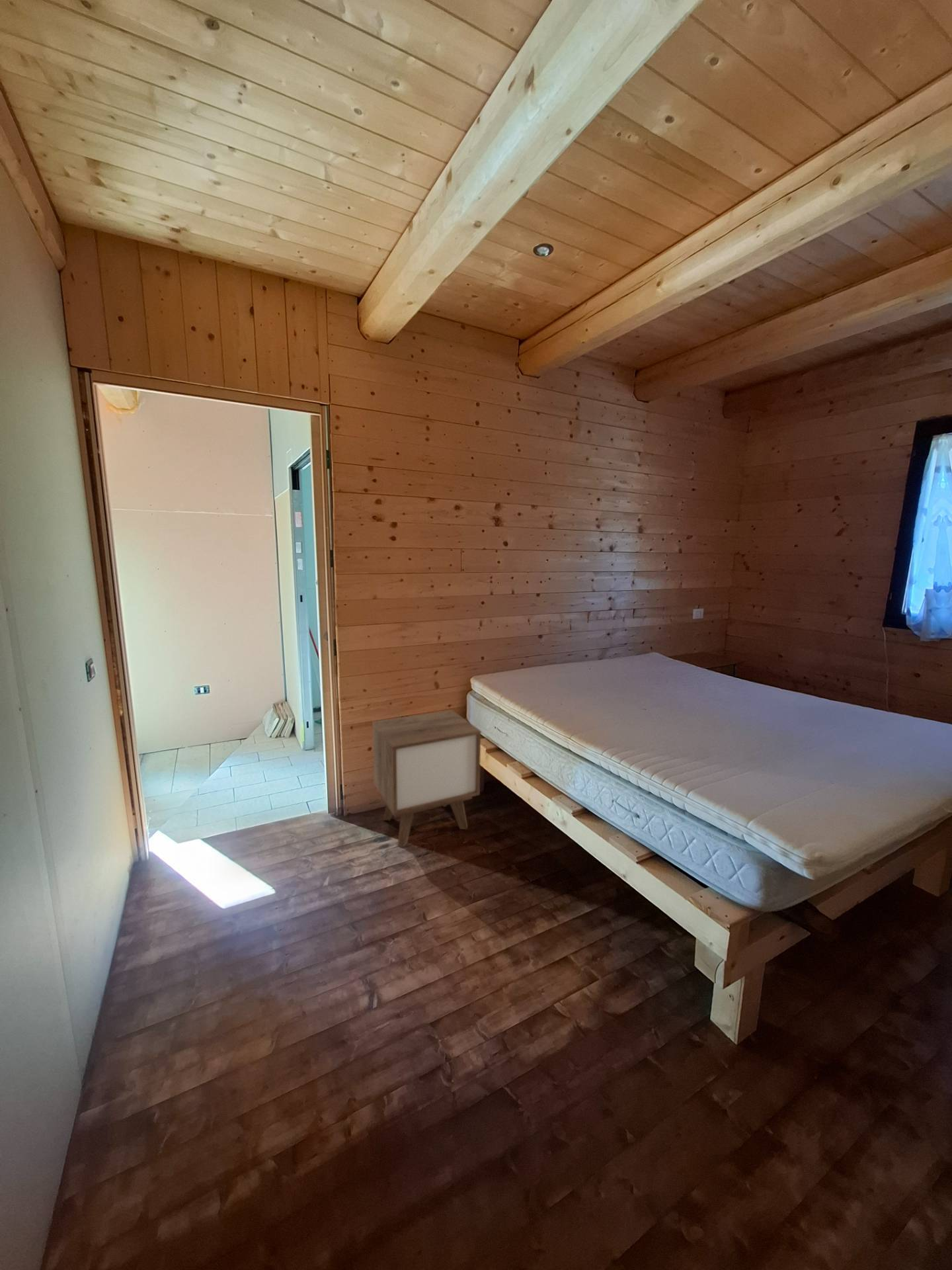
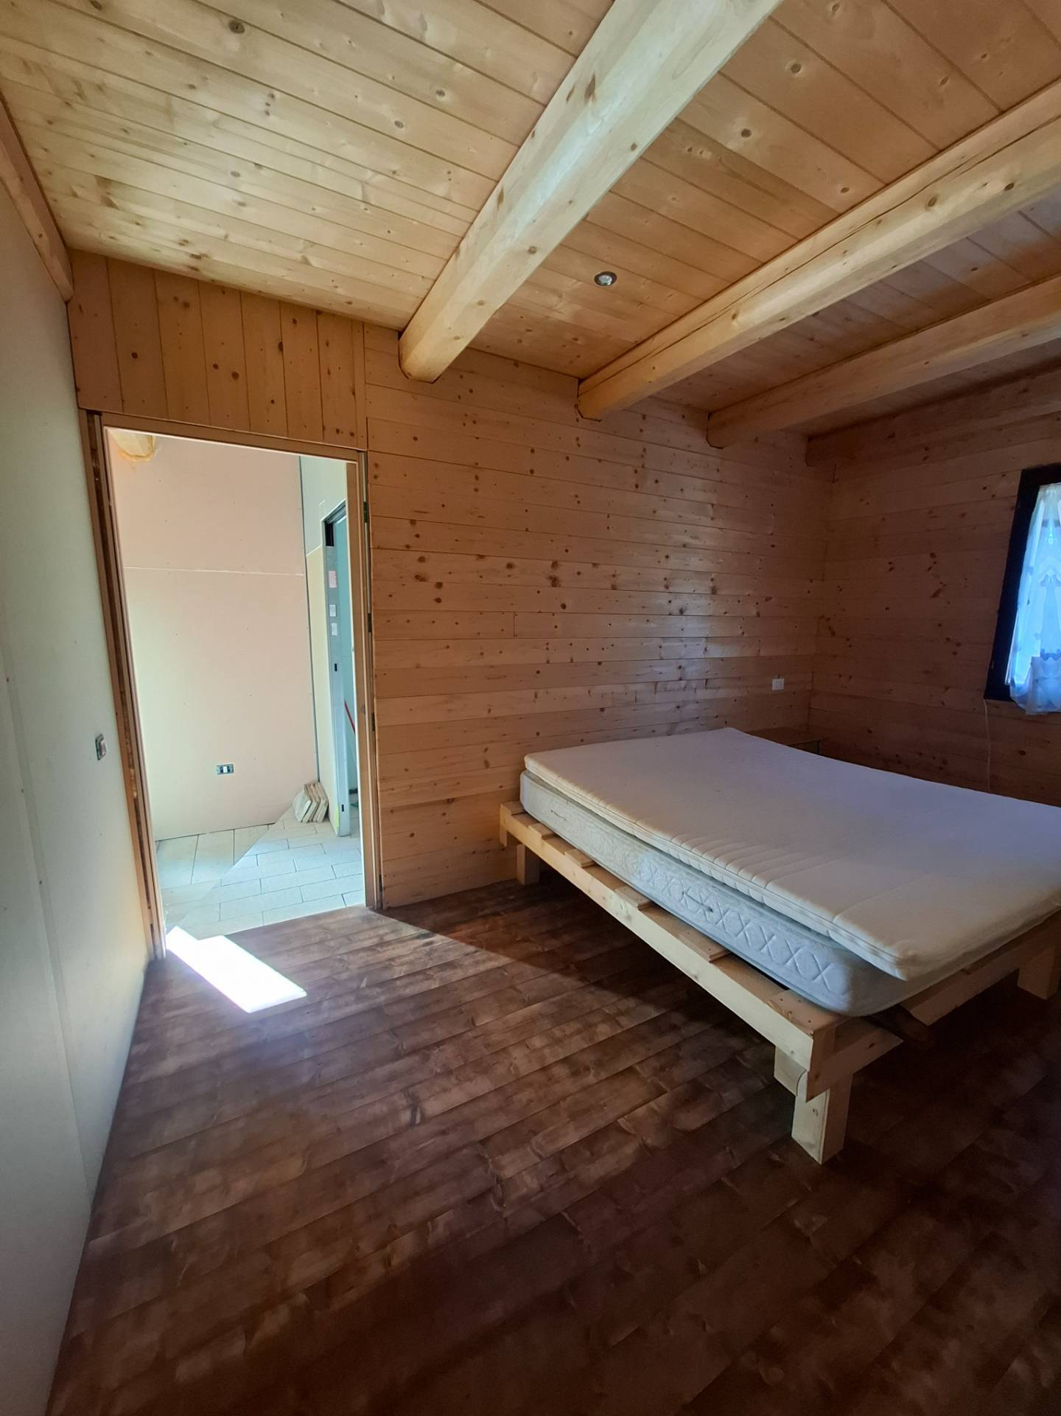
- nightstand (424, 775)
